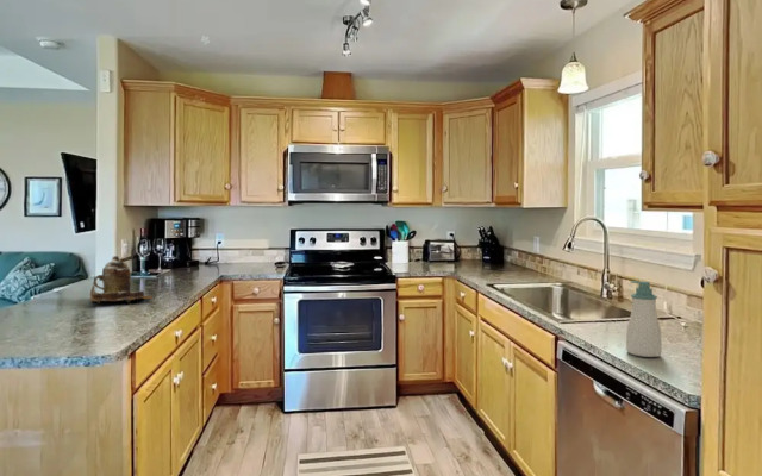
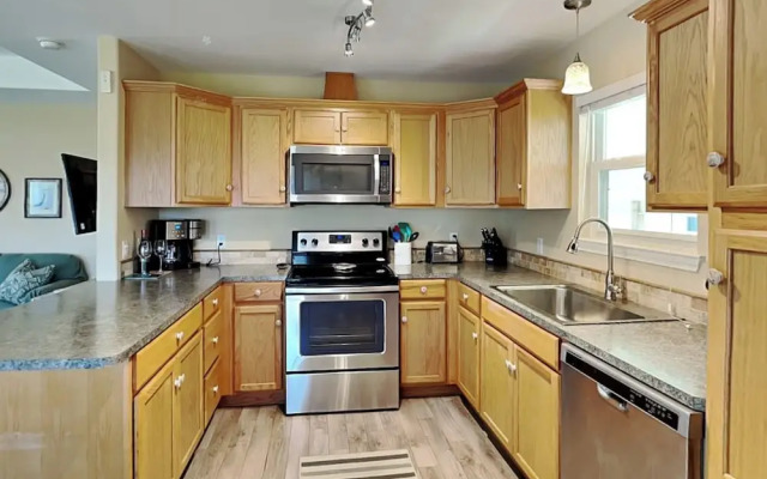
- soap bottle (643, 318)
- teapot (120, 278)
